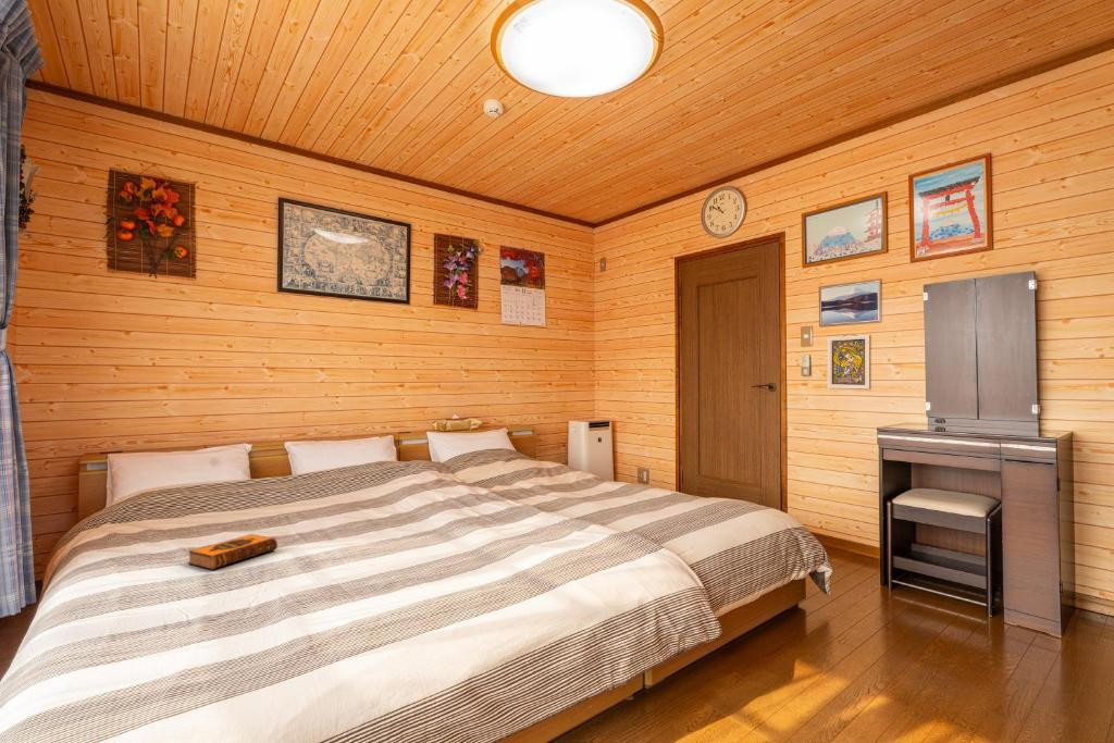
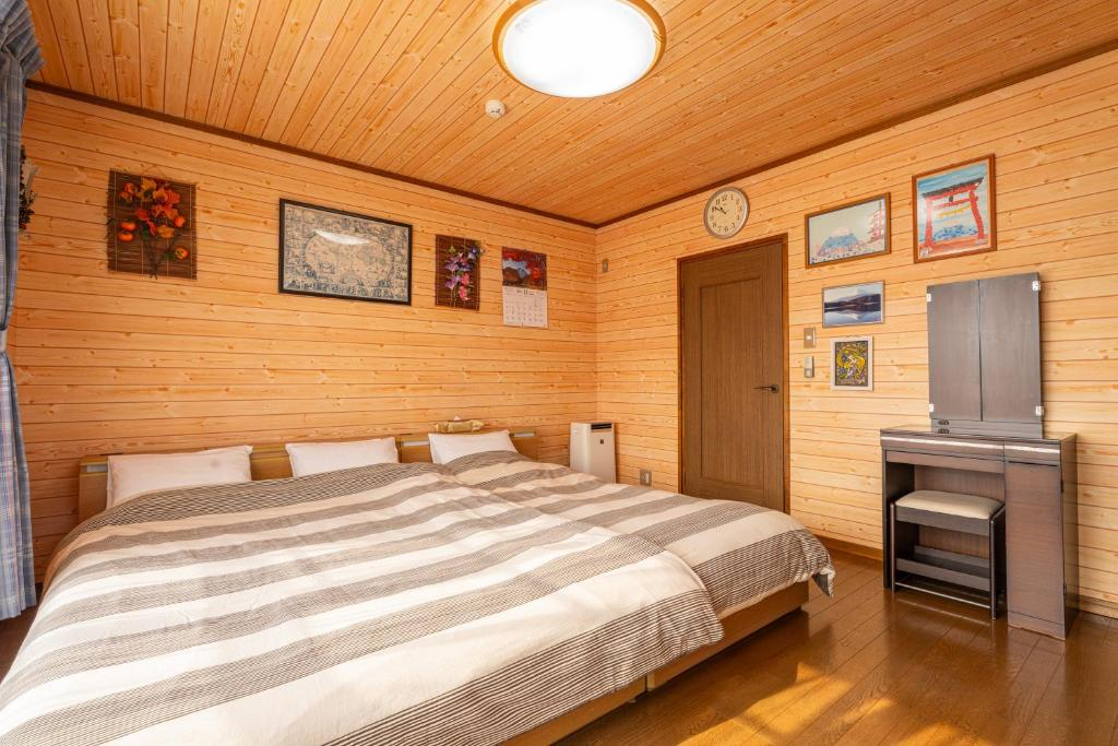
- hardback book (234, 550)
